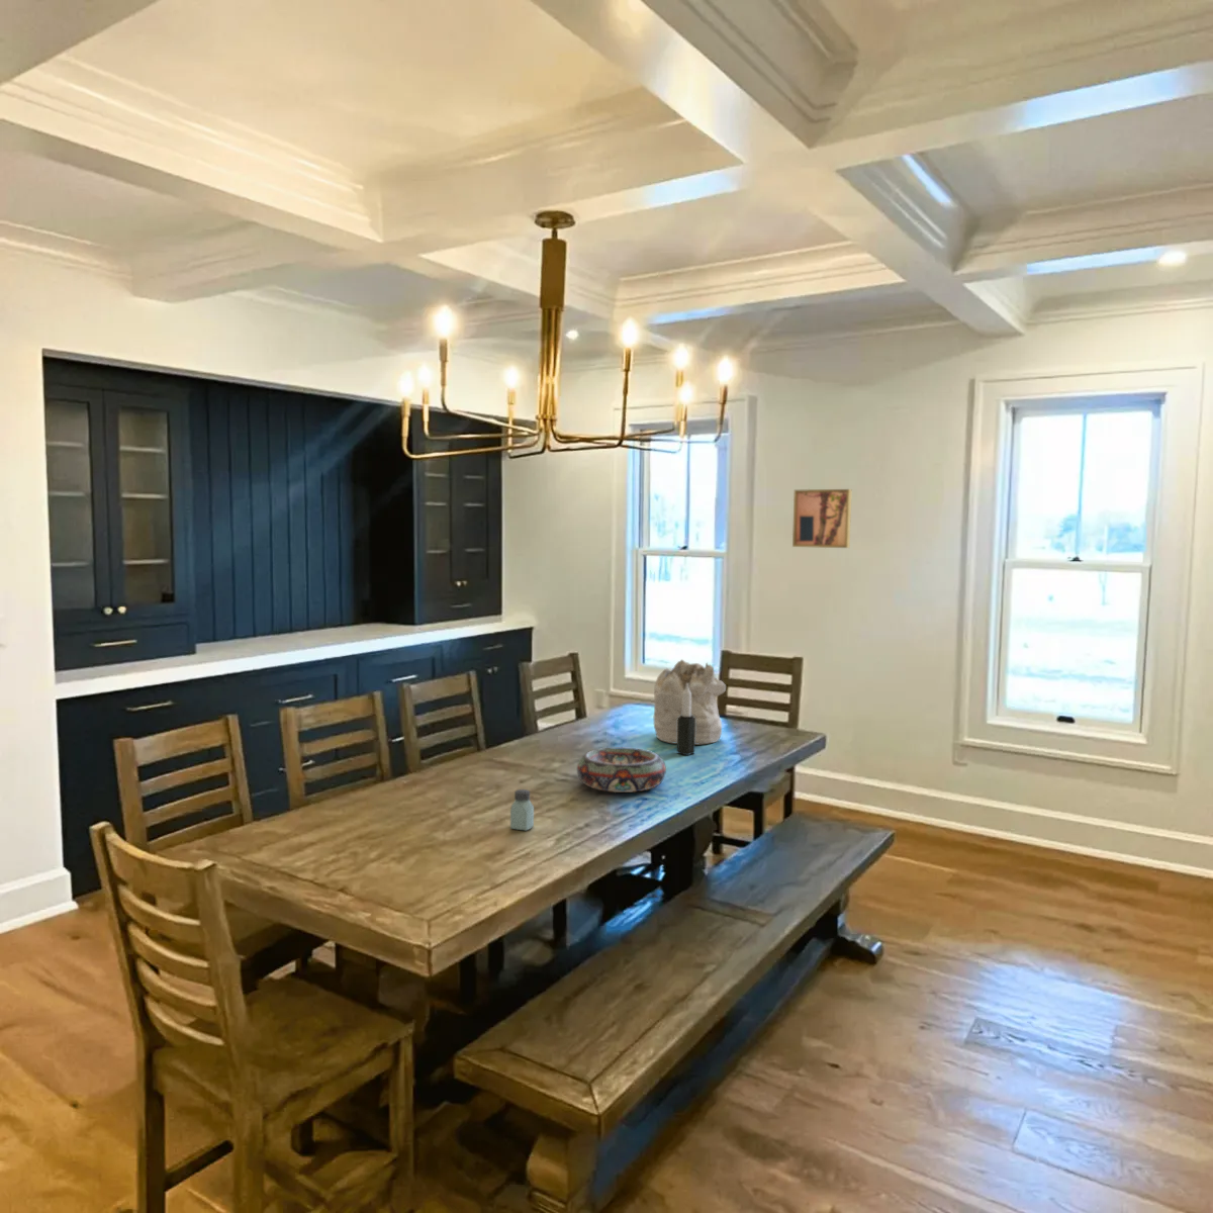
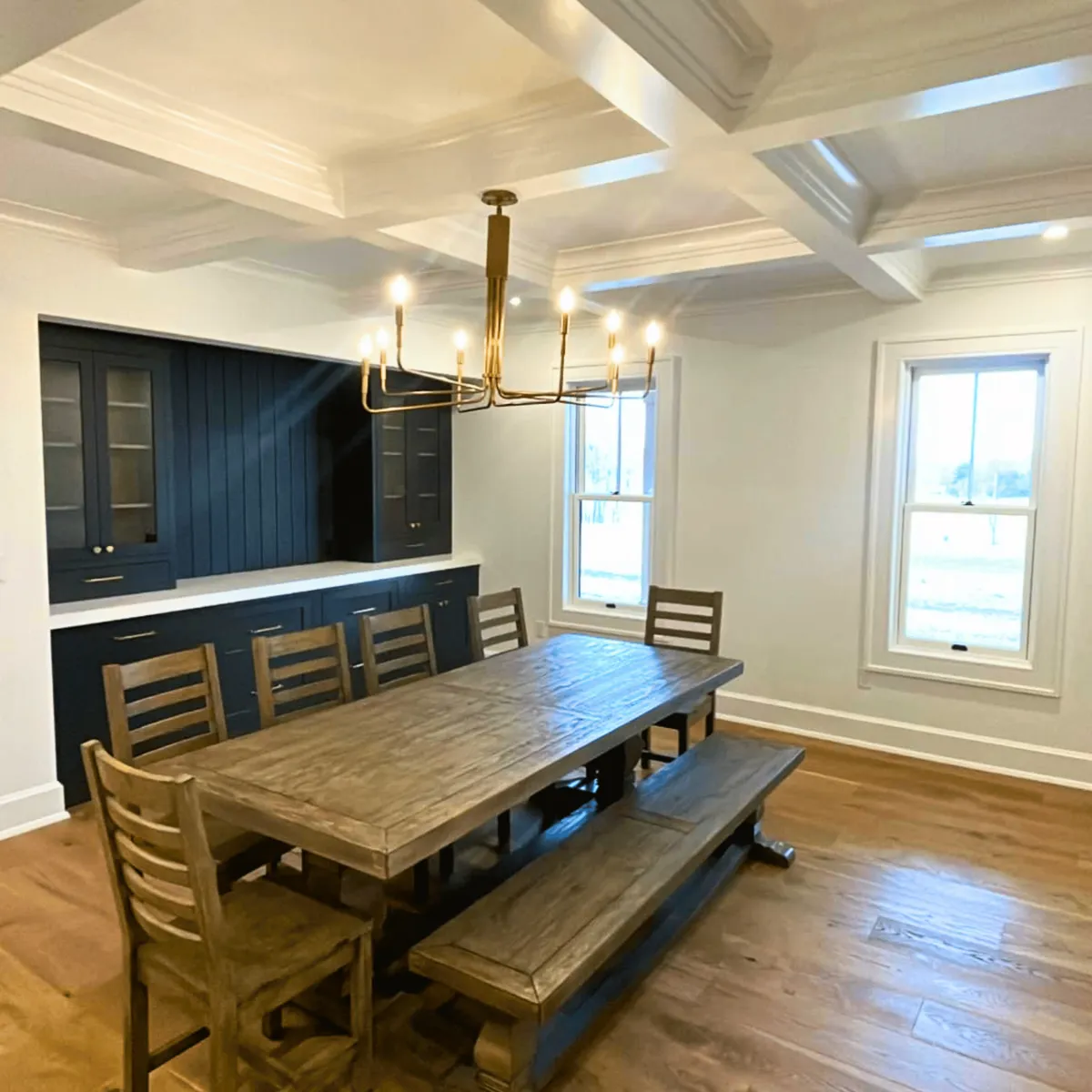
- mineral sample (691, 698)
- decorative bowl (621, 770)
- candle (686, 718)
- wall art (821, 519)
- saltshaker (522, 809)
